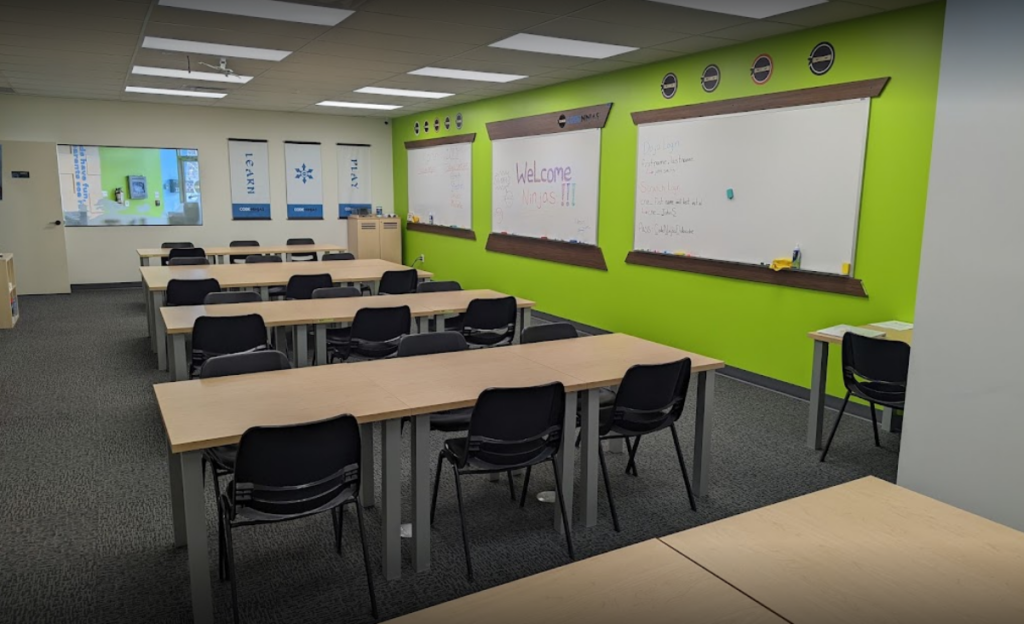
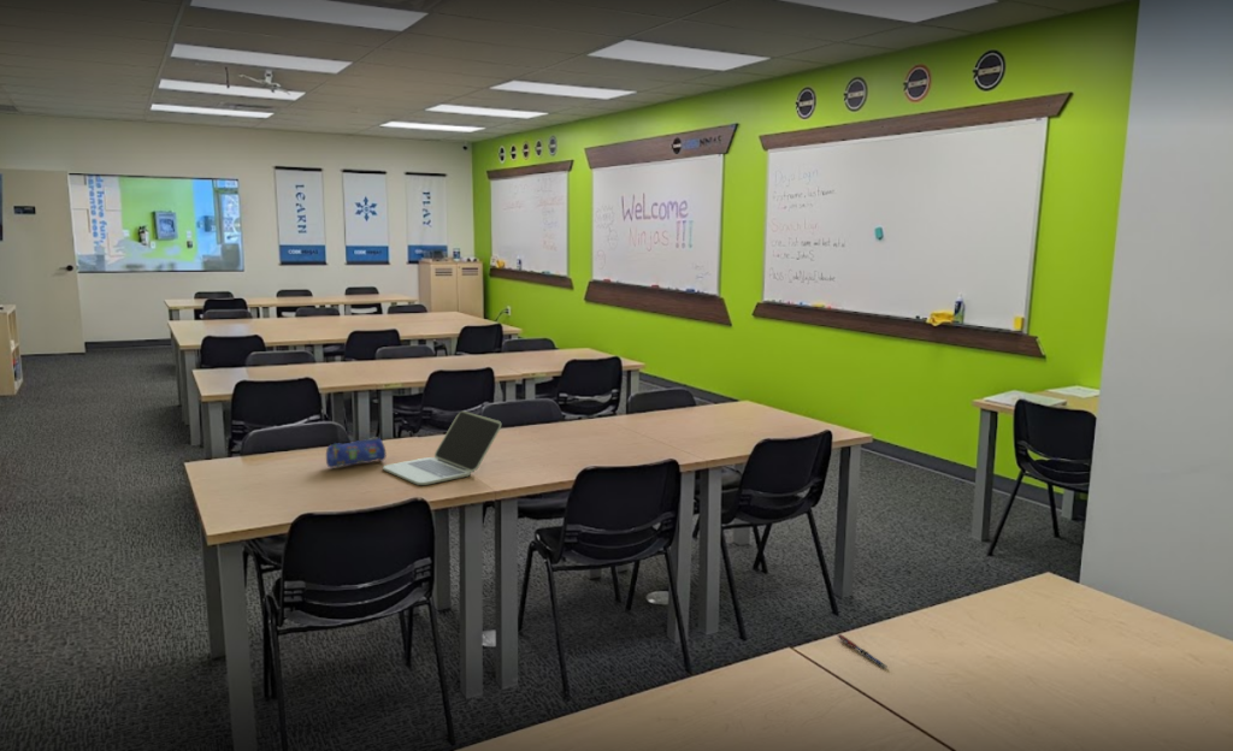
+ pencil case (356, 451)
+ laptop (442, 445)
+ pen (861, 650)
